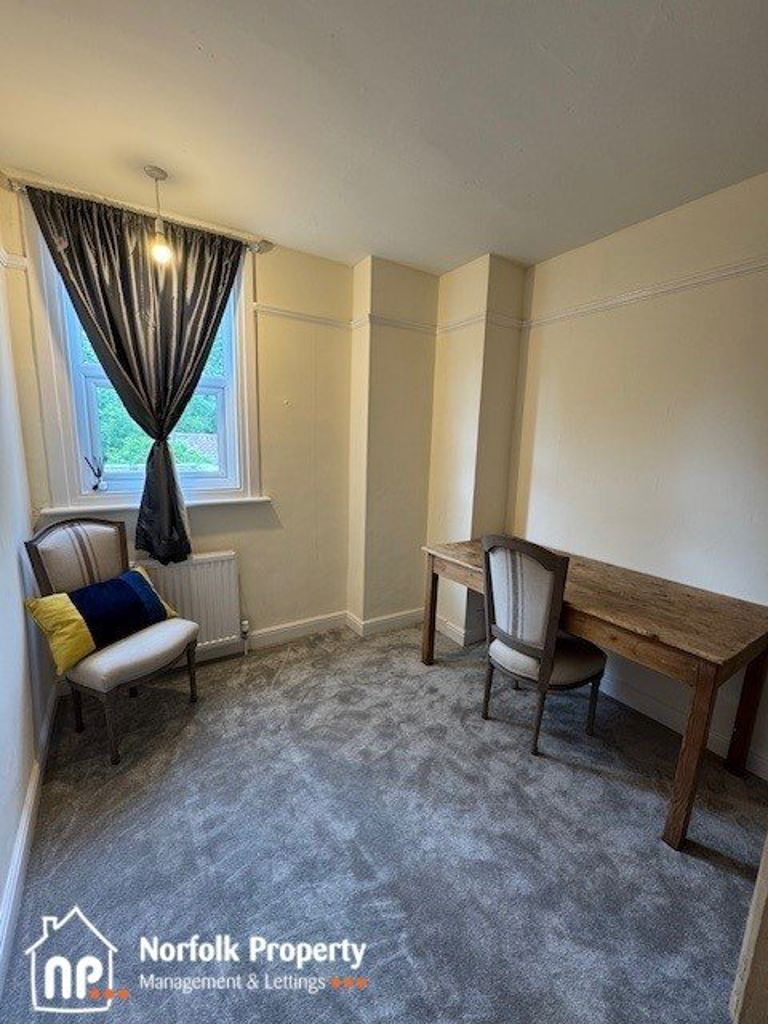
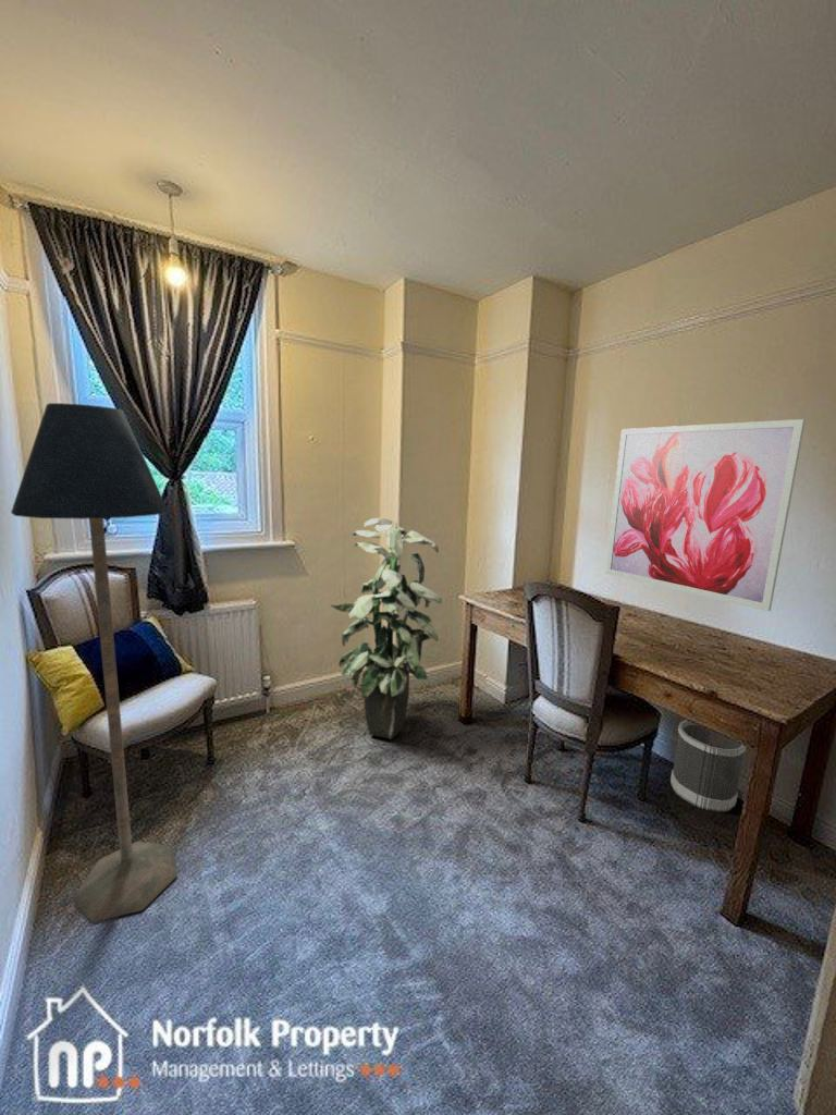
+ floor lamp (109, 665)
+ wastebasket (706, 763)
+ indoor plant (384, 626)
+ wall art (688, 510)
